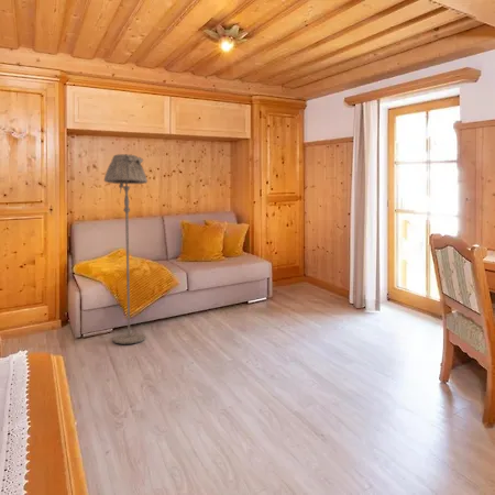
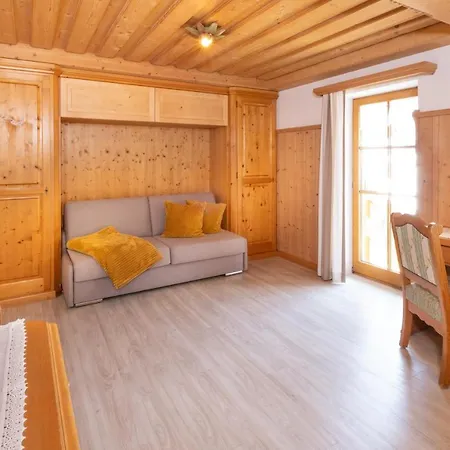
- floor lamp (127, 249)
